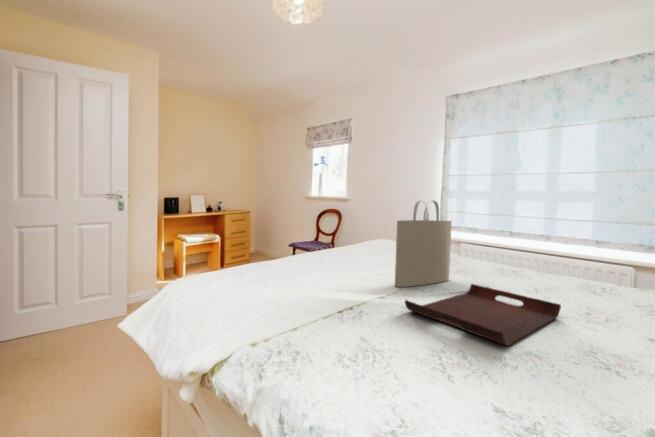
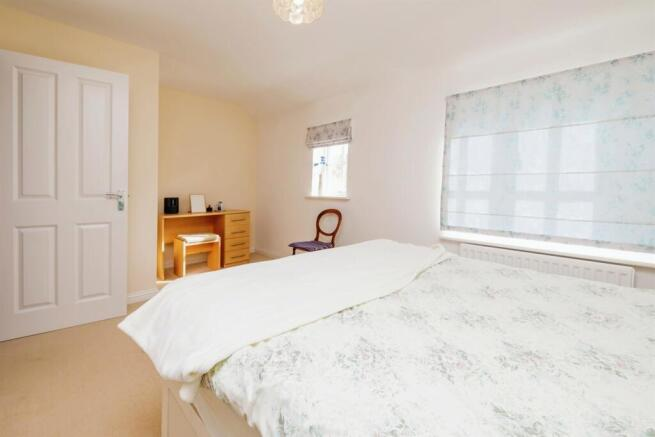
- tote bag (425, 241)
- serving tray (482, 308)
